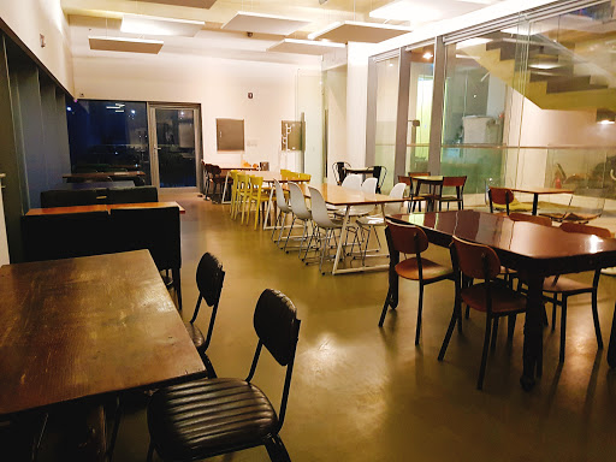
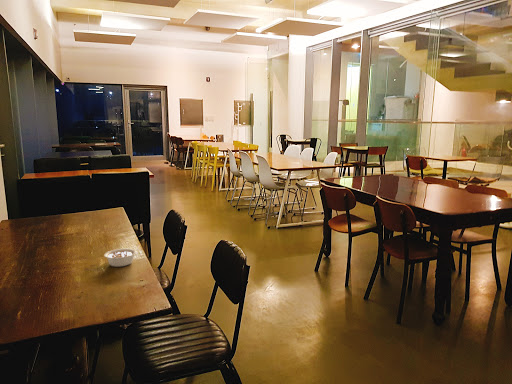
+ legume (122, 256)
